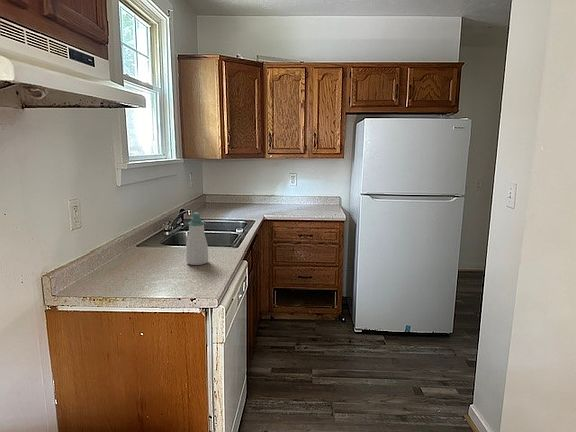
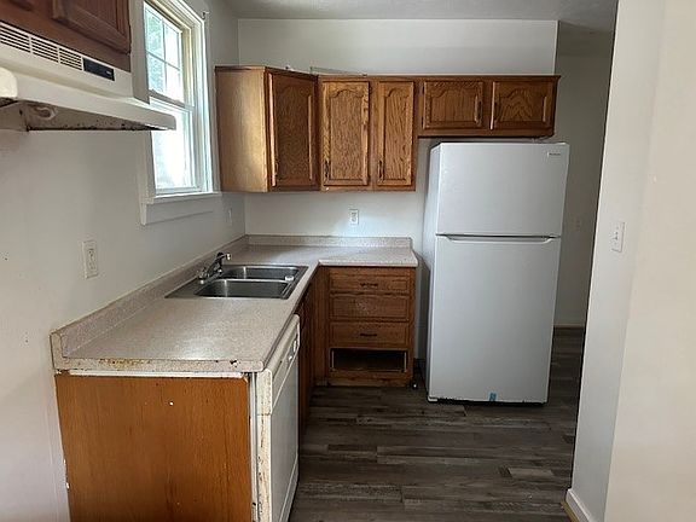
- soap bottle (196, 238)
